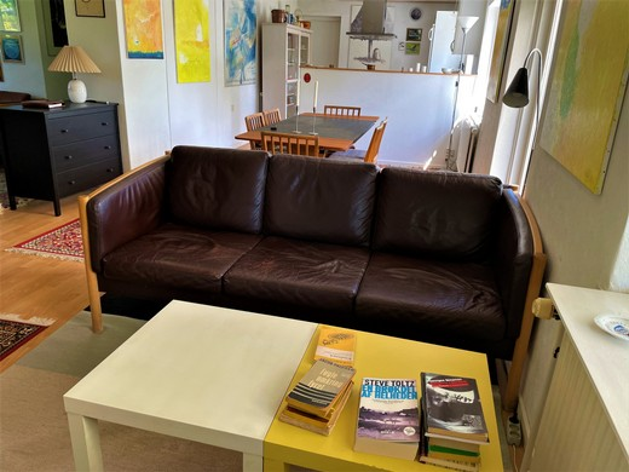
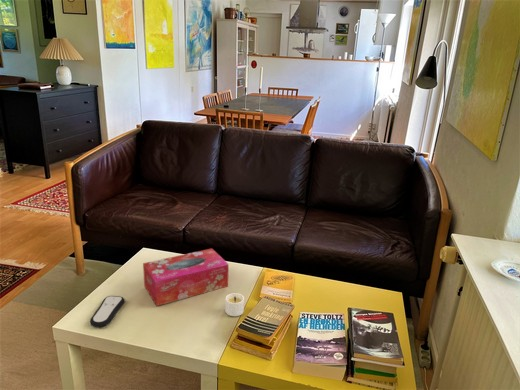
+ candle (230, 302)
+ tissue box (186, 275)
+ remote control (107, 310)
